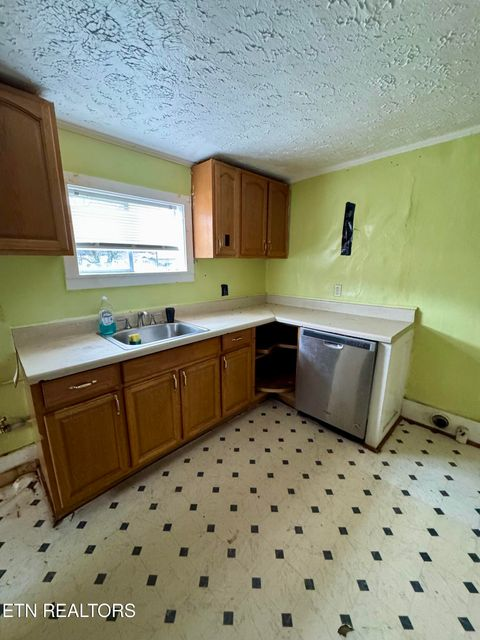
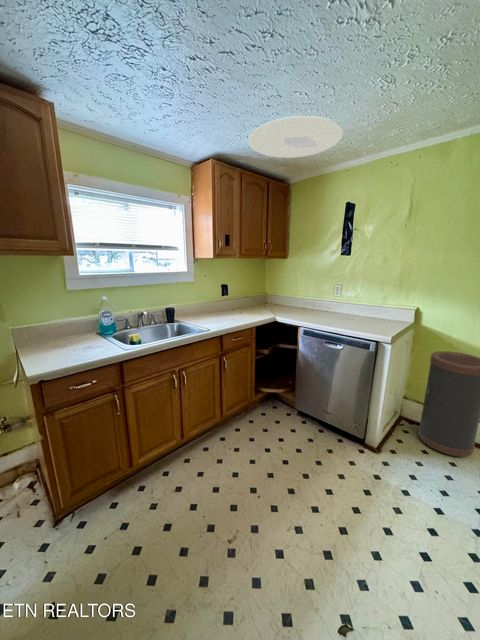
+ trash can (451, 402)
+ ceiling light (294, 135)
